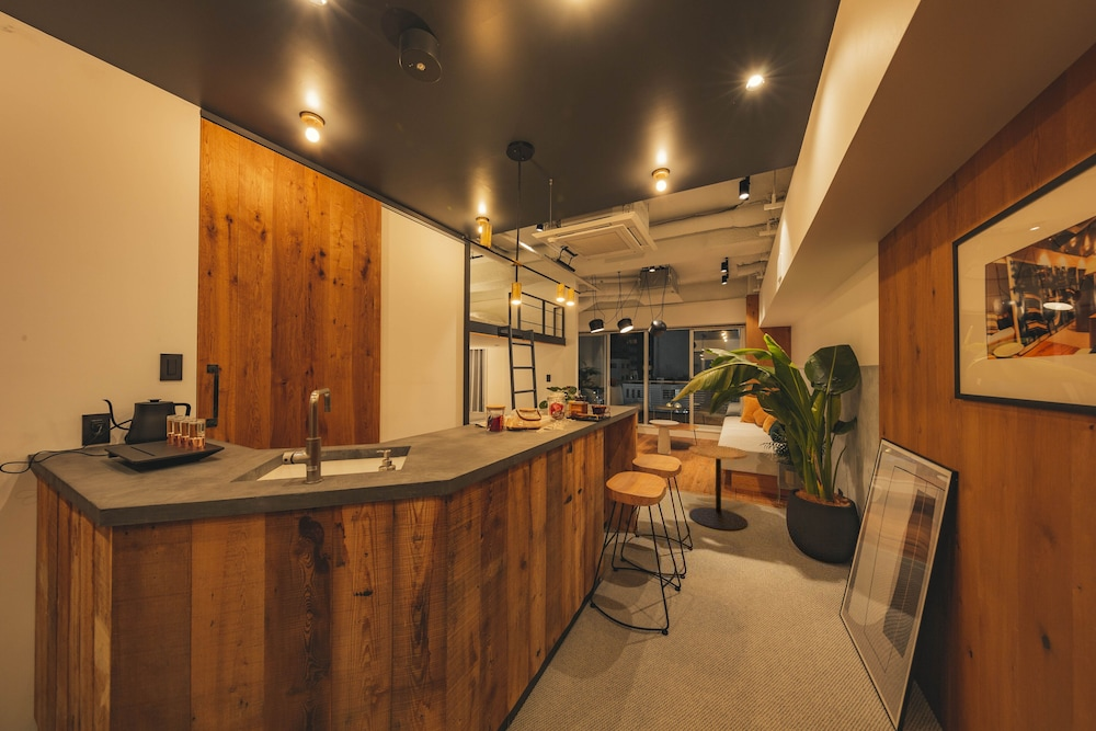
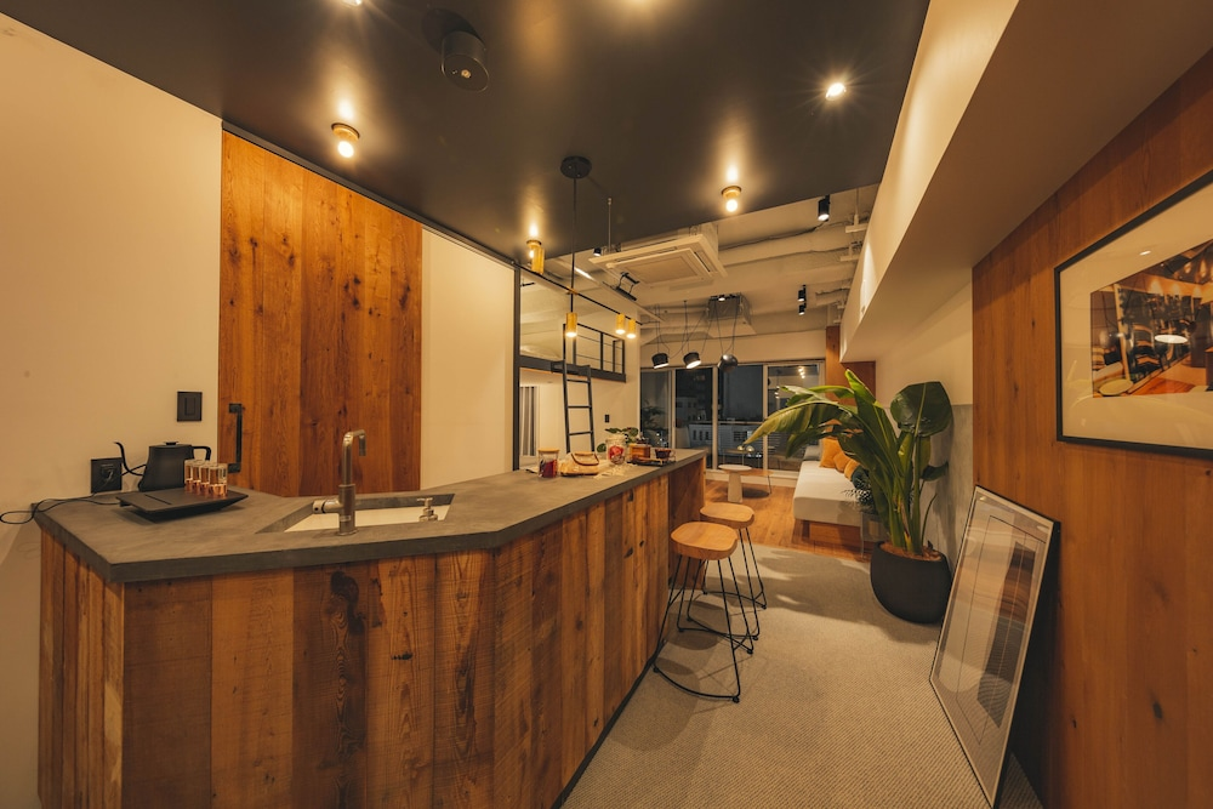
- side table (717, 484)
